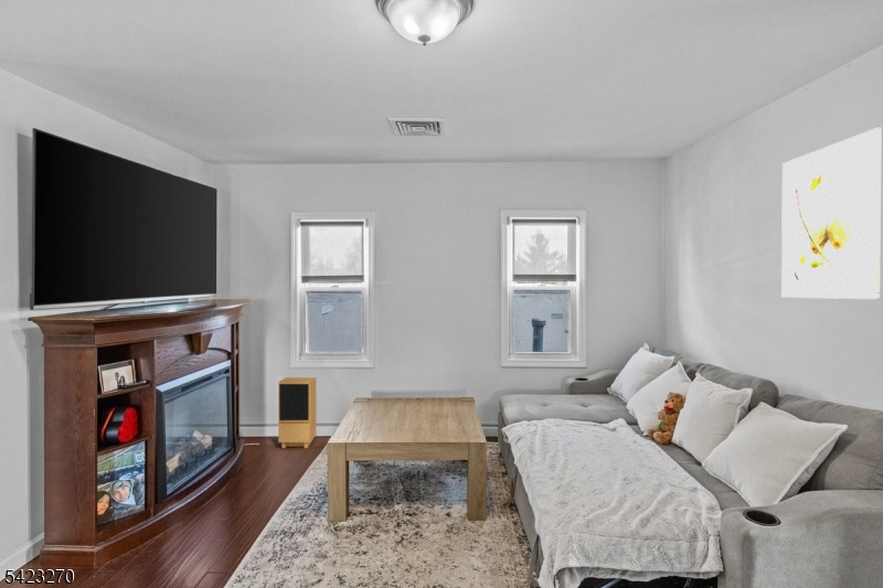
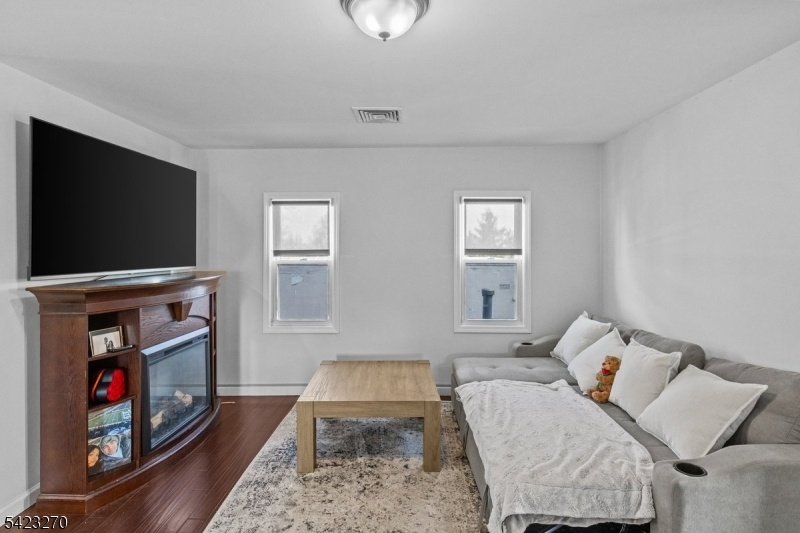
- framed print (825, 223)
- speaker (297, 411)
